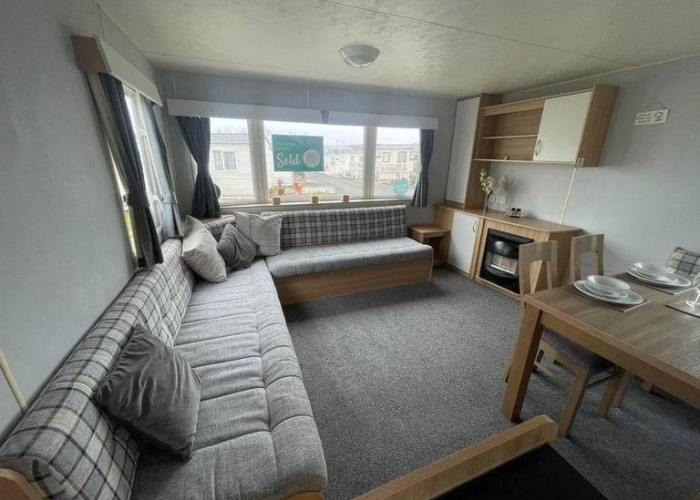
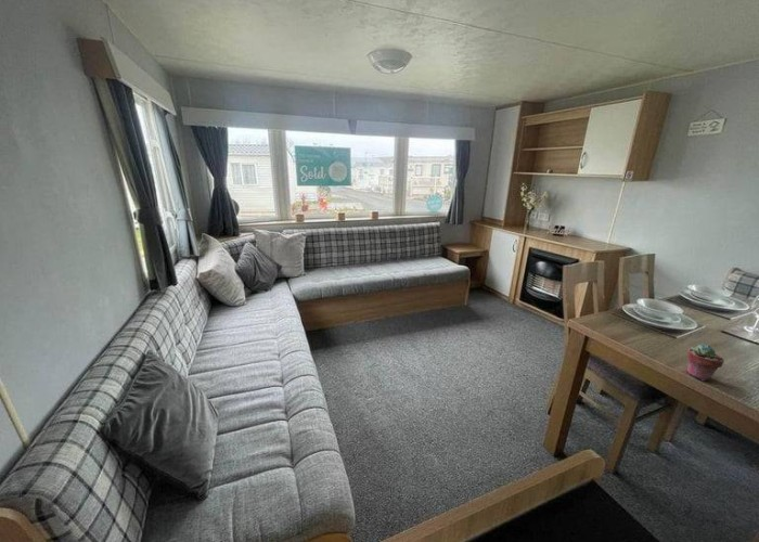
+ potted succulent (703, 360)
